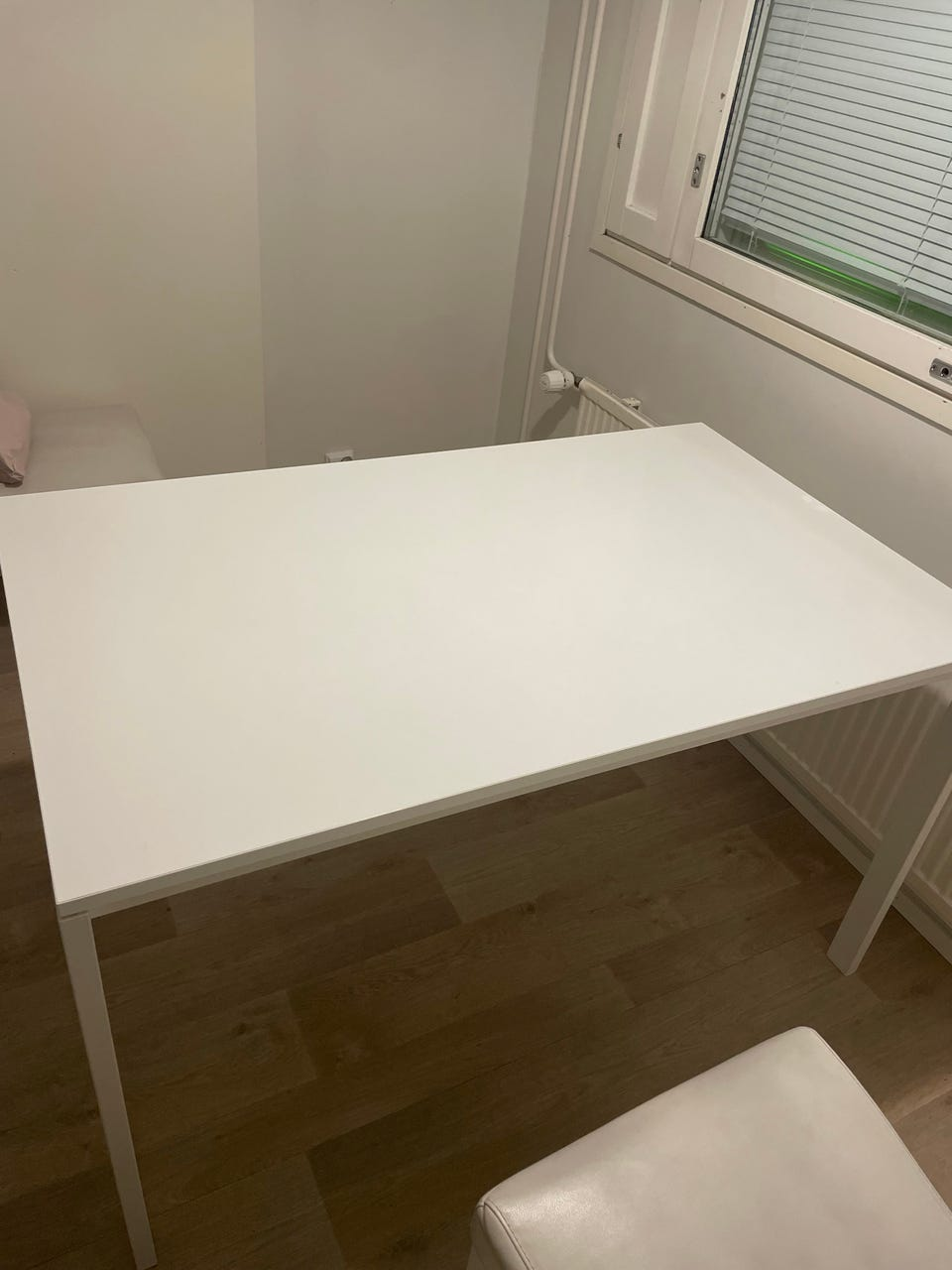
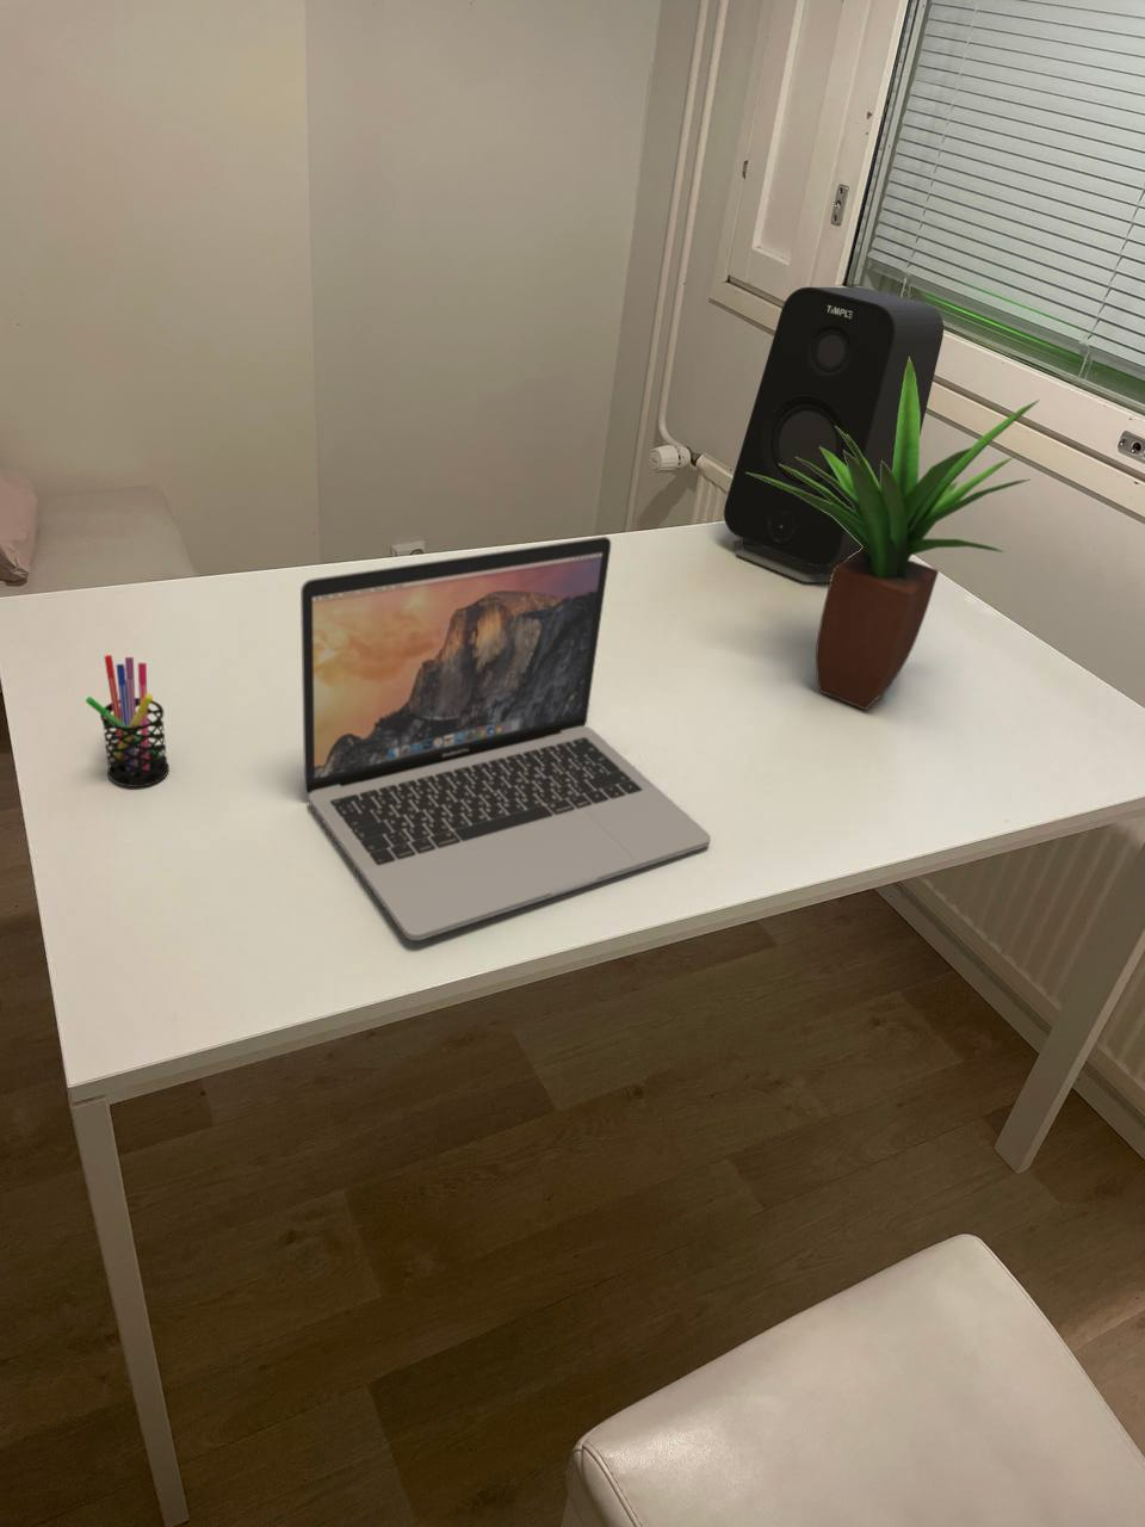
+ speaker (832, 429)
+ potted plant (882, 539)
+ pen holder (124, 720)
+ laptop (518, 721)
